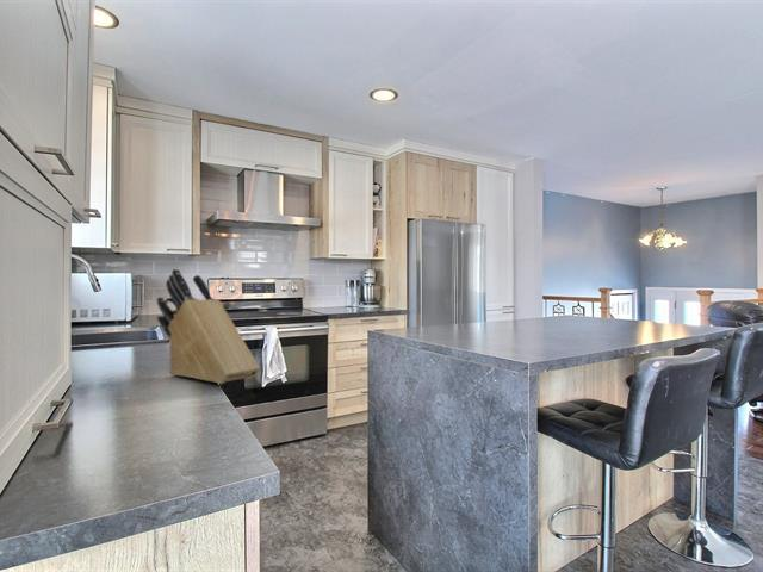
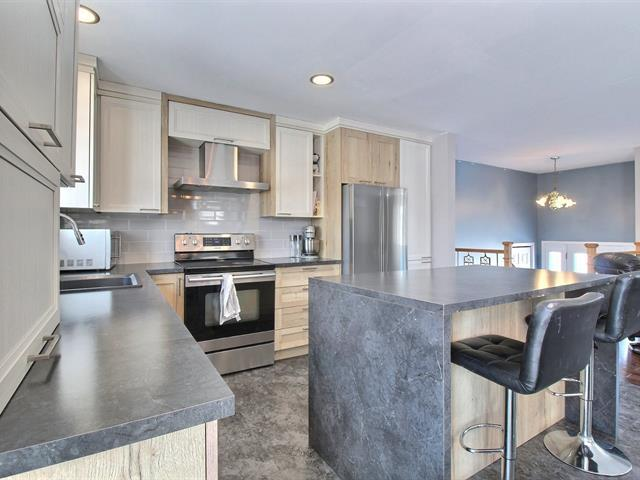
- knife block (204, 321)
